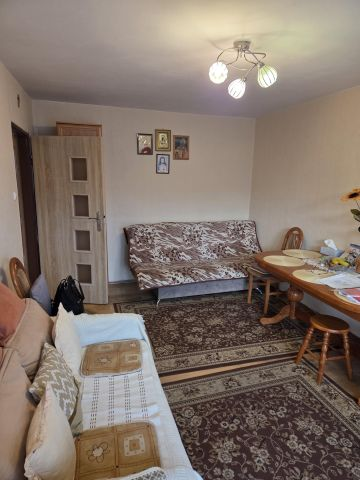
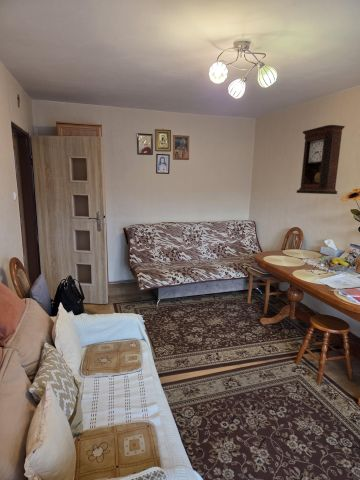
+ pendulum clock (317, 161)
